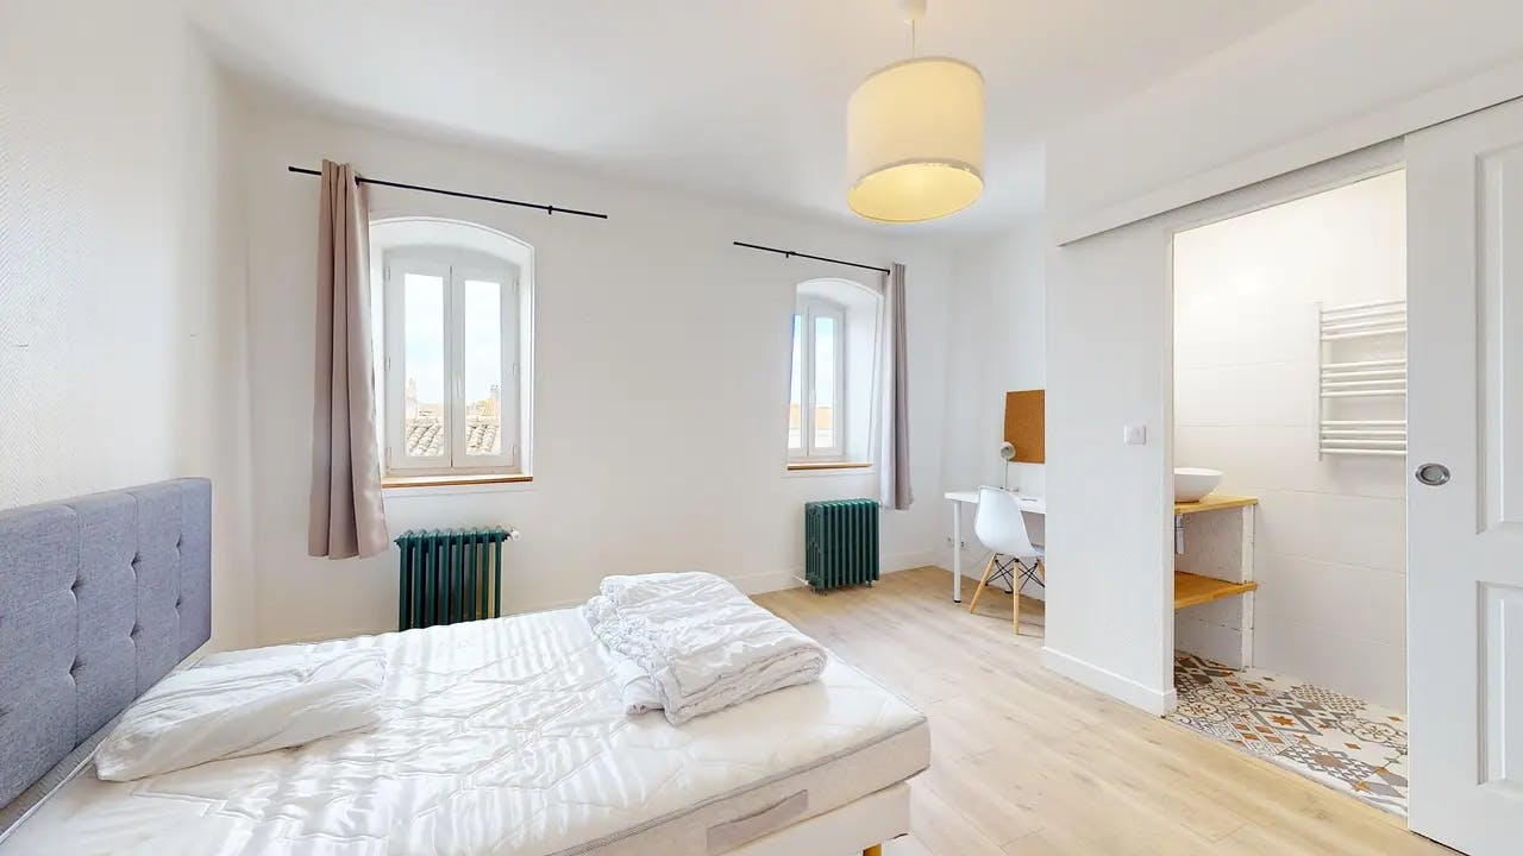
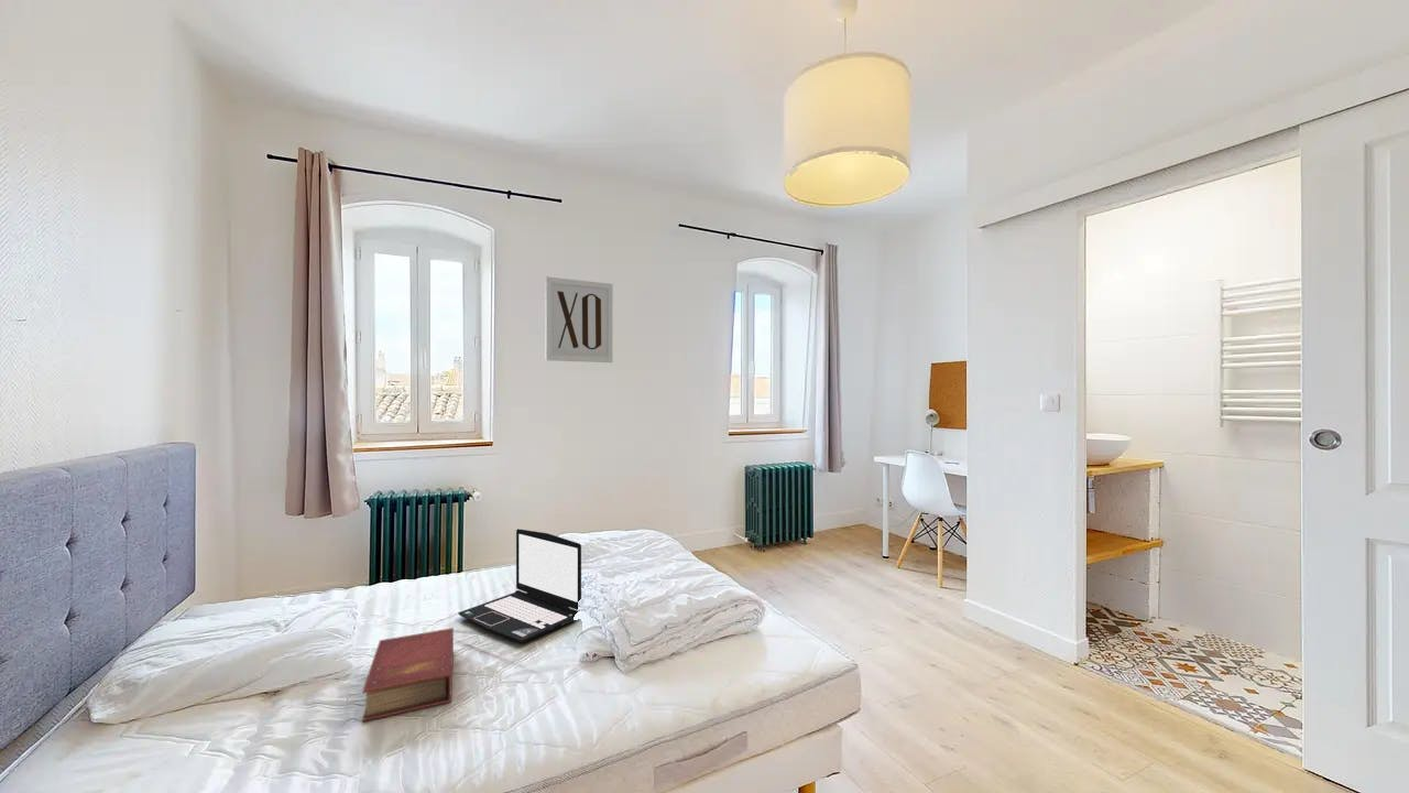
+ laptop (518, 579)
+ book (413, 669)
+ wall art (579, 321)
